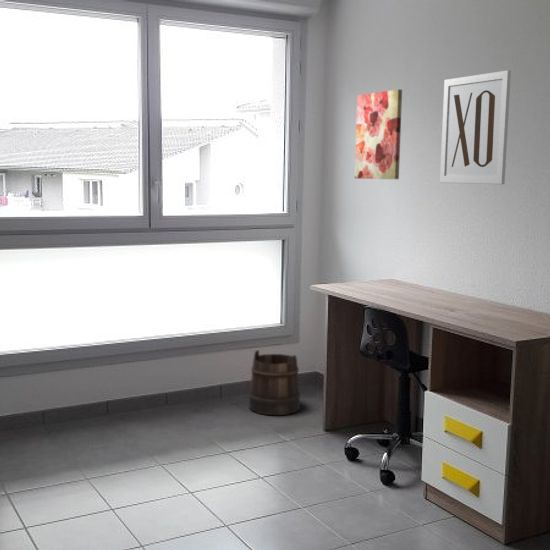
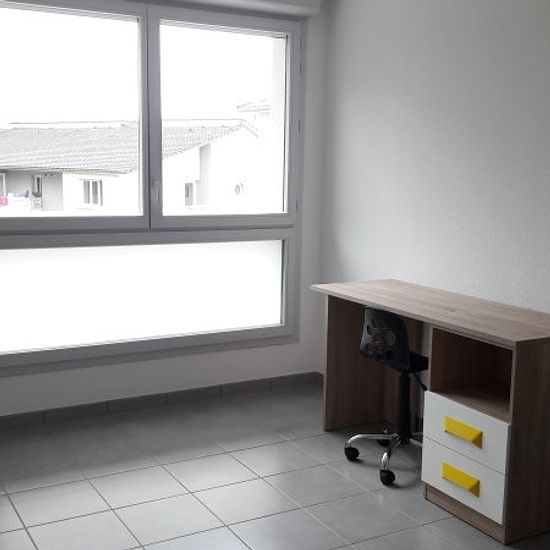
- wall art (473, 129)
- wall art (377, 136)
- bucket (274, 380)
